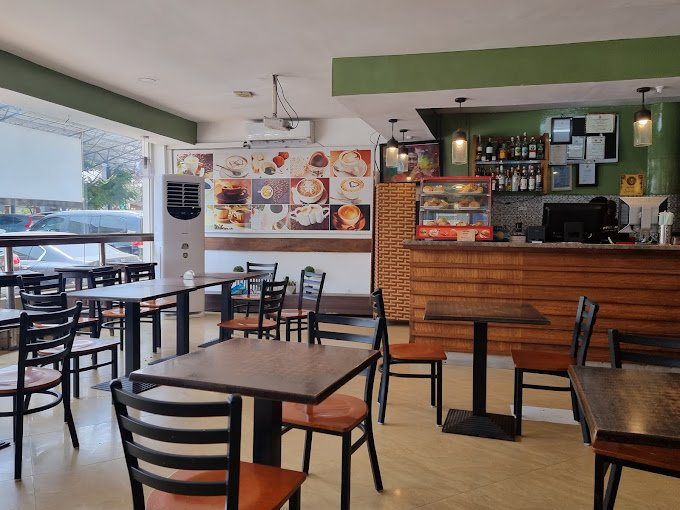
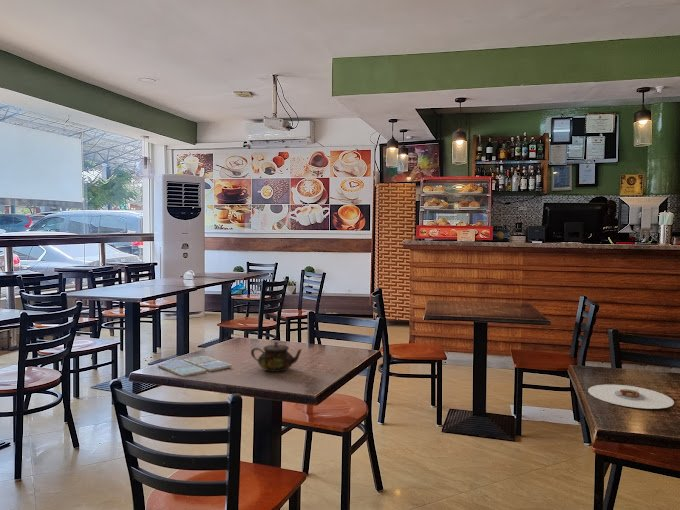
+ teapot (276, 355)
+ drink coaster (194, 365)
+ plate (629, 392)
